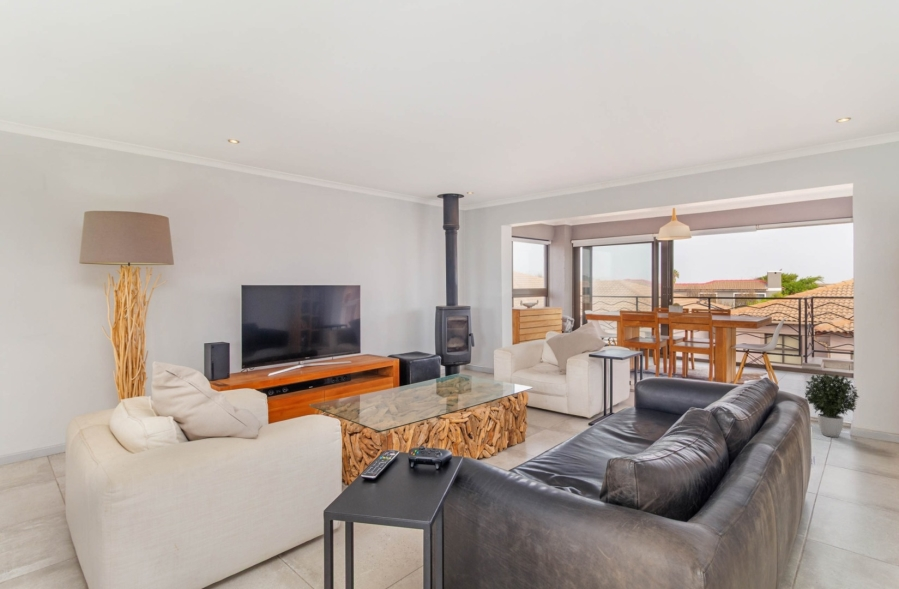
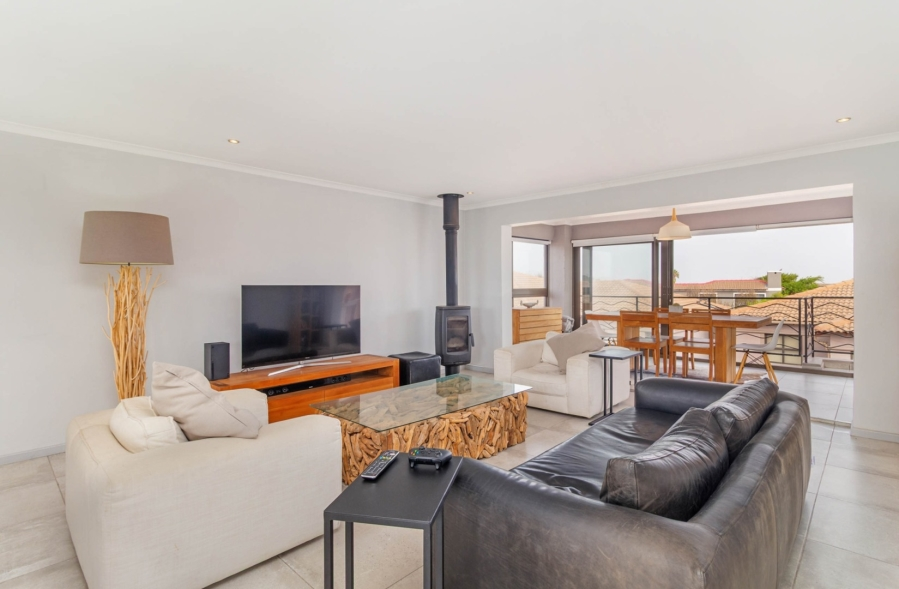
- potted plant (831, 404)
